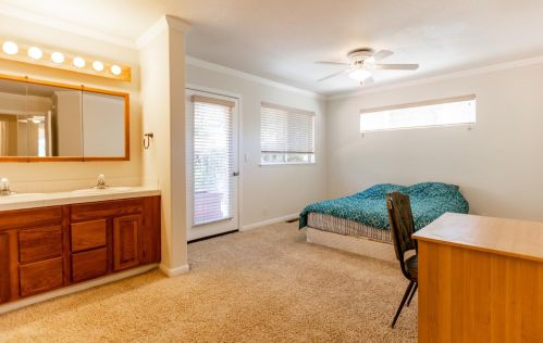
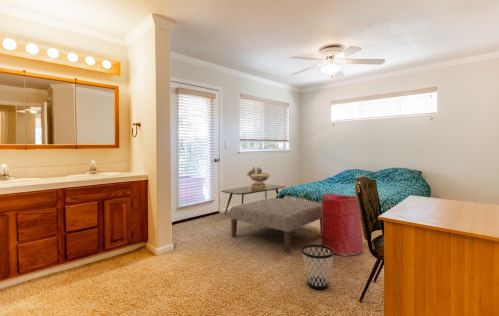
+ coffee table (255, 192)
+ birdbath (258, 177)
+ wastebasket (316, 267)
+ laundry hamper (342, 221)
+ ottoman (278, 219)
